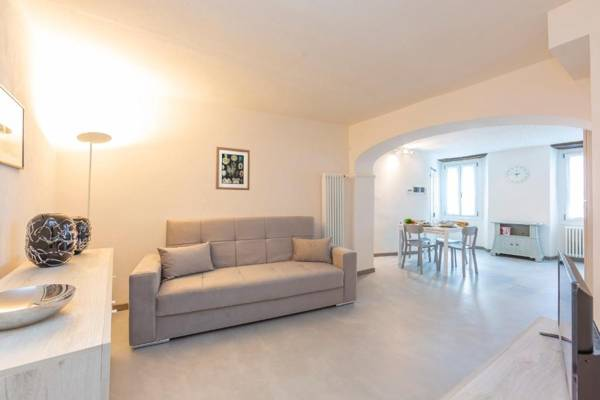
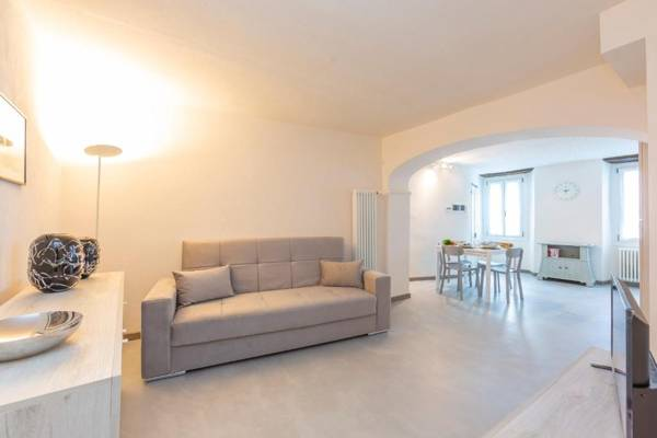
- wall art (233, 169)
